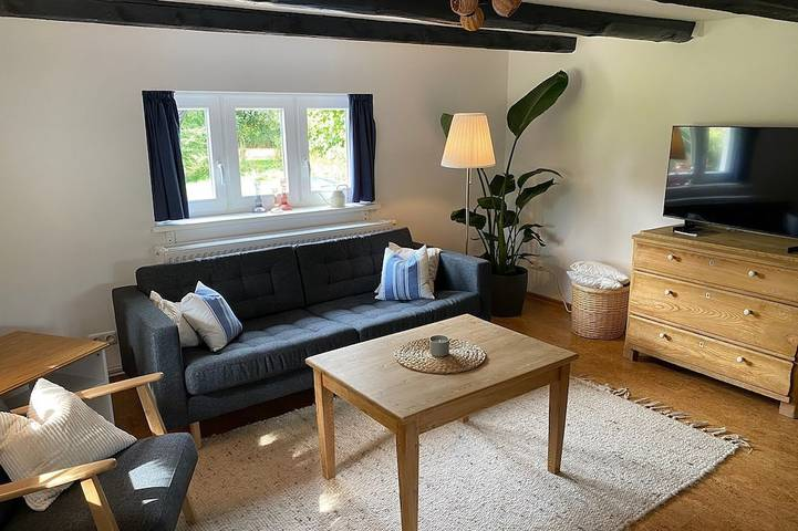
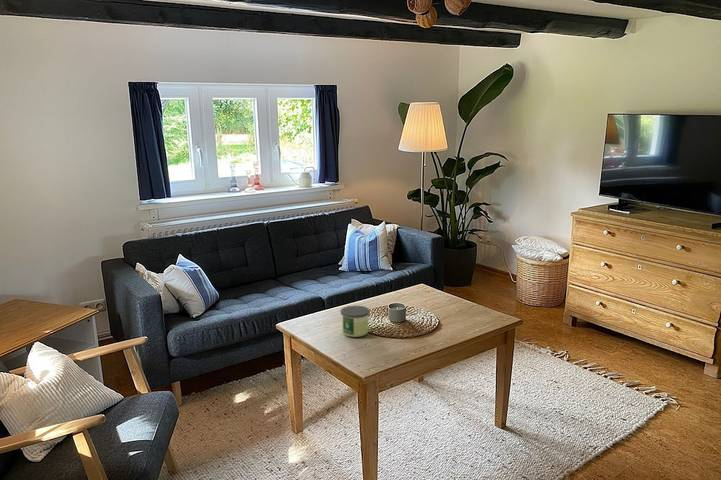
+ candle (355, 321)
